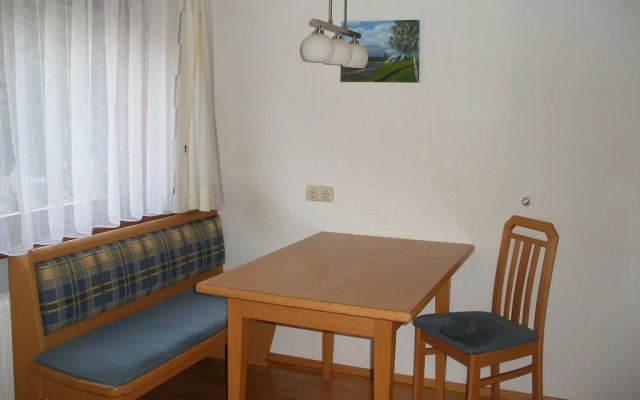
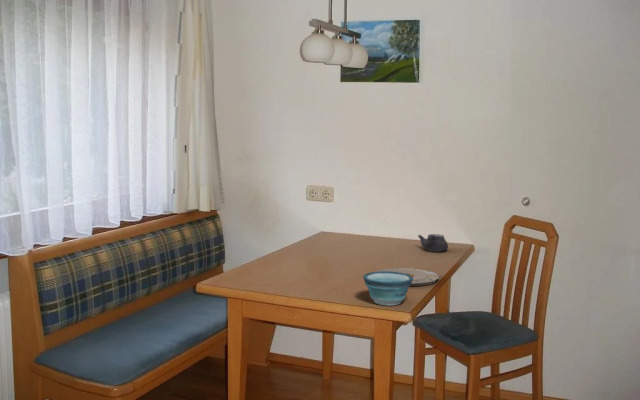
+ teapot (432, 241)
+ bowl (387, 289)
+ plate (405, 273)
